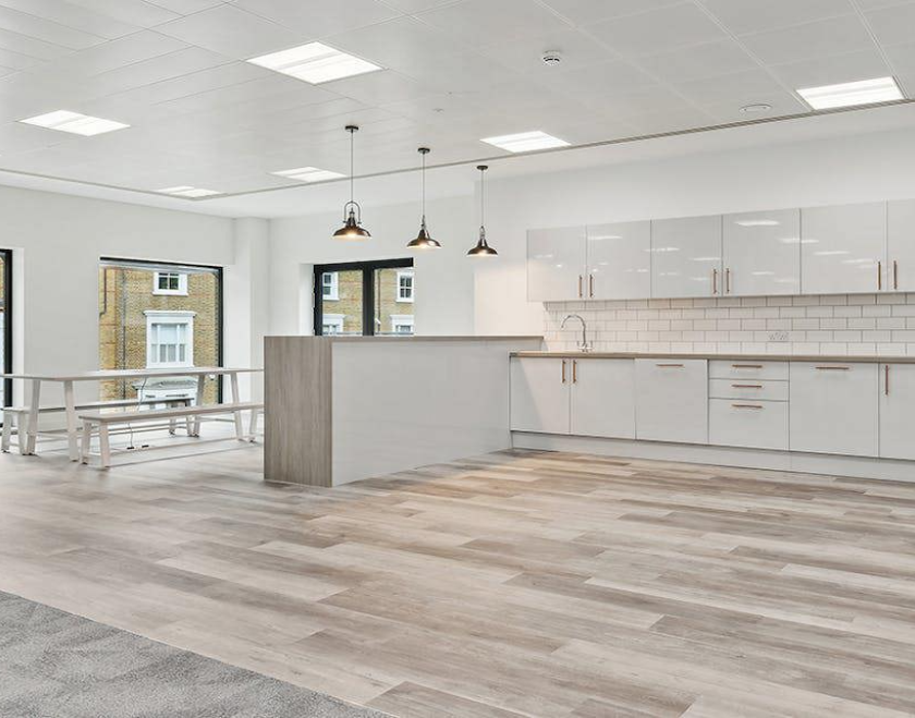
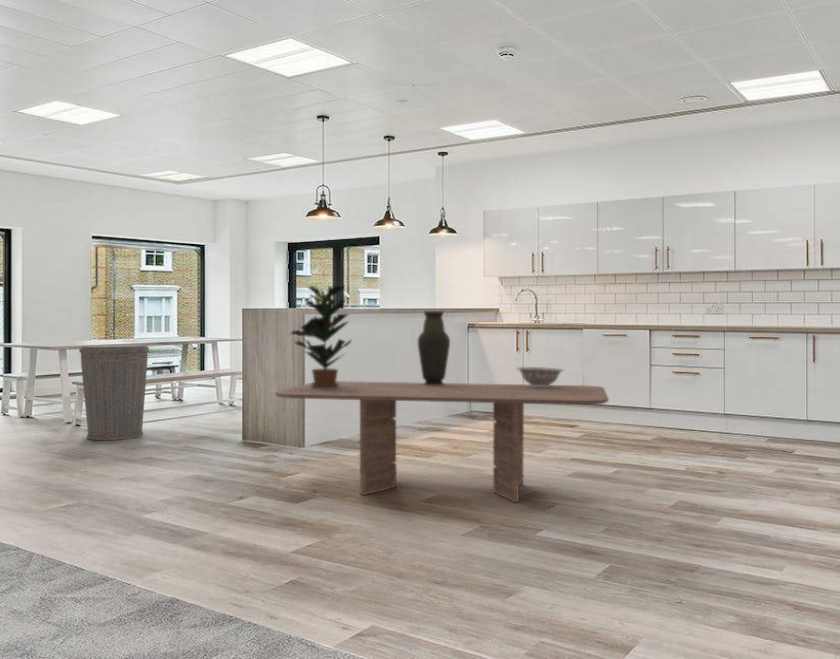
+ vase (433, 347)
+ decorative bowl (540, 376)
+ dining table (444, 401)
+ potted plant (319, 336)
+ trash can (115, 390)
